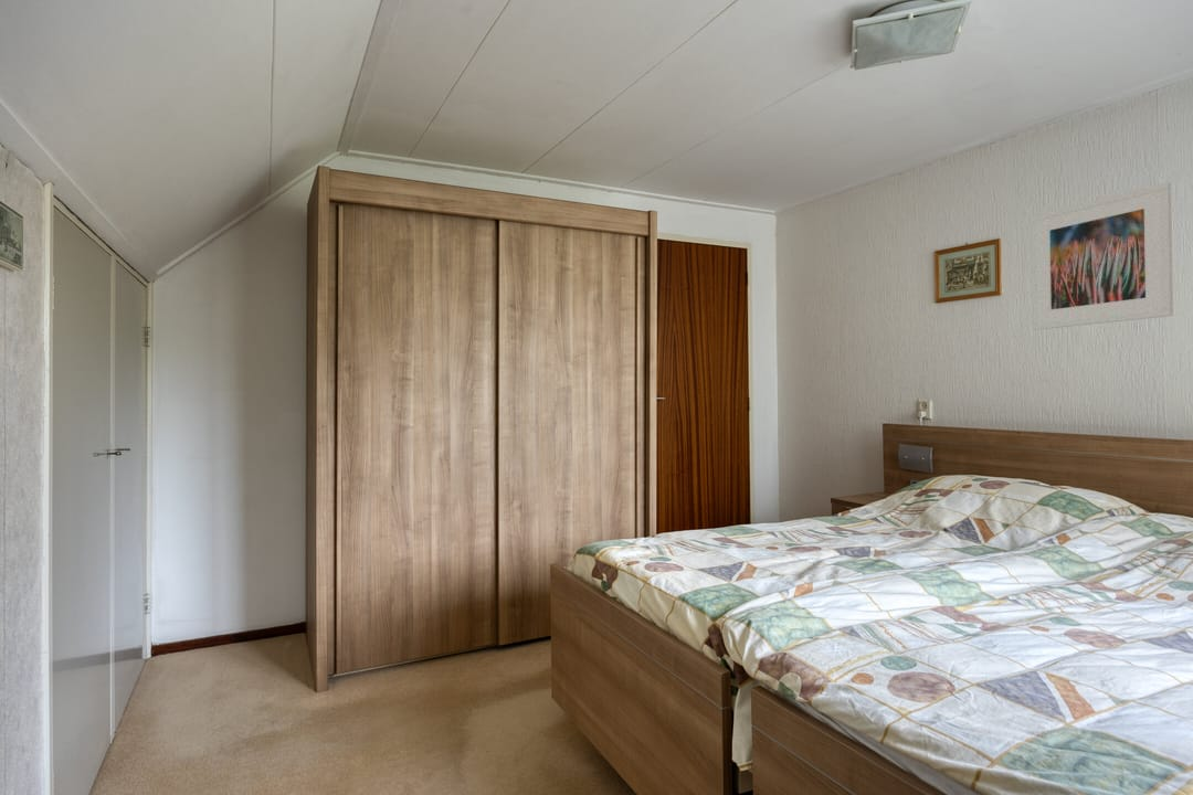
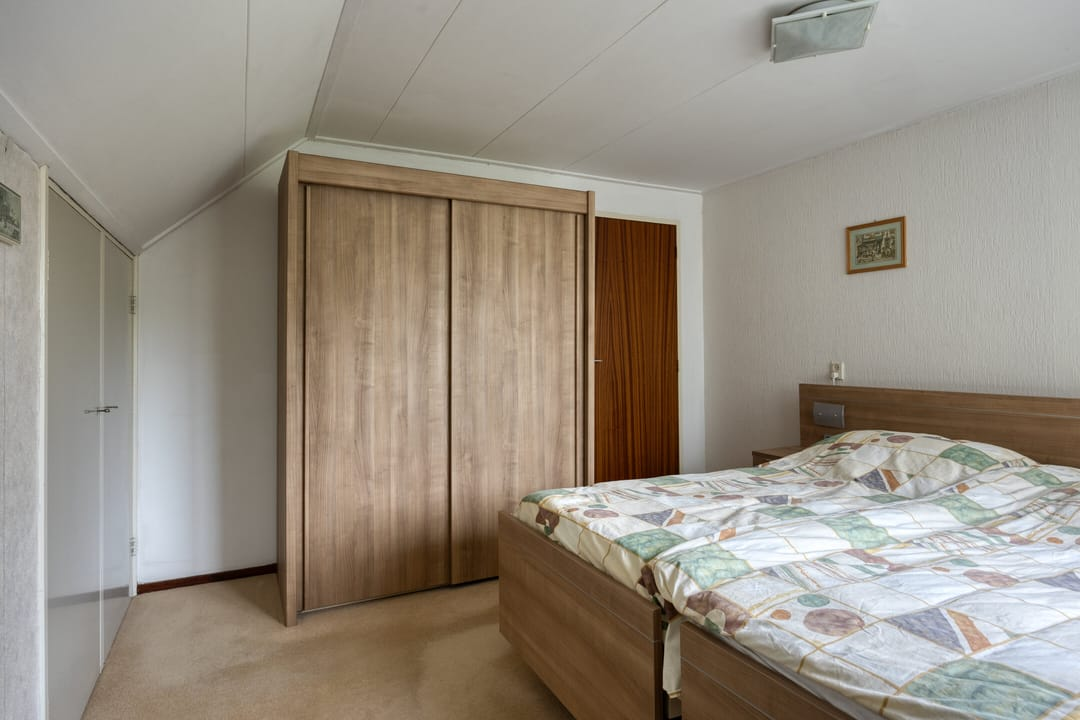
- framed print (1095, 262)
